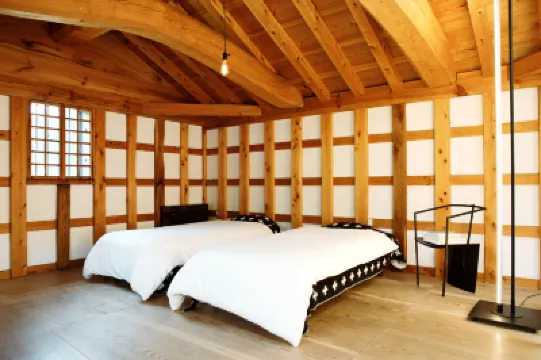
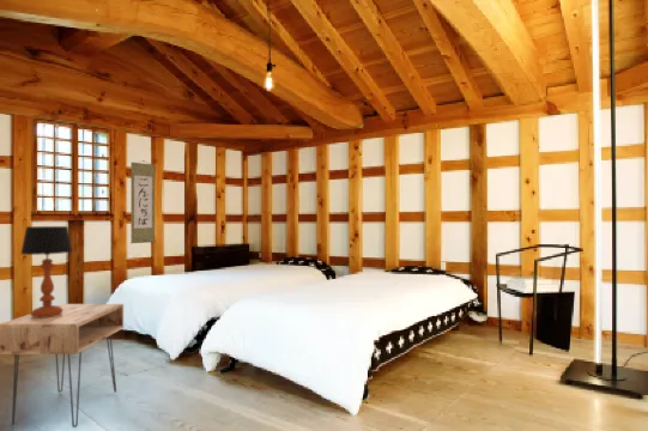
+ nightstand (68, 360)
+ table lamp (47, 271)
+ wall scroll (143, 201)
